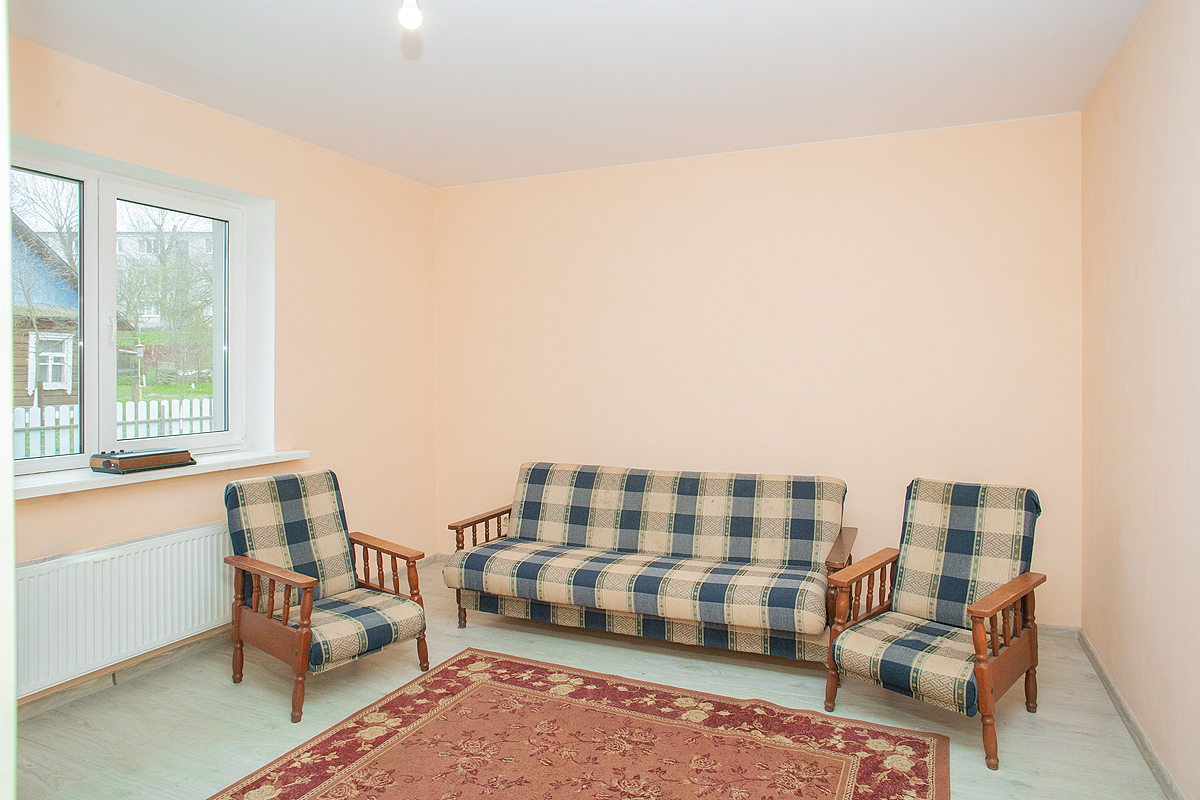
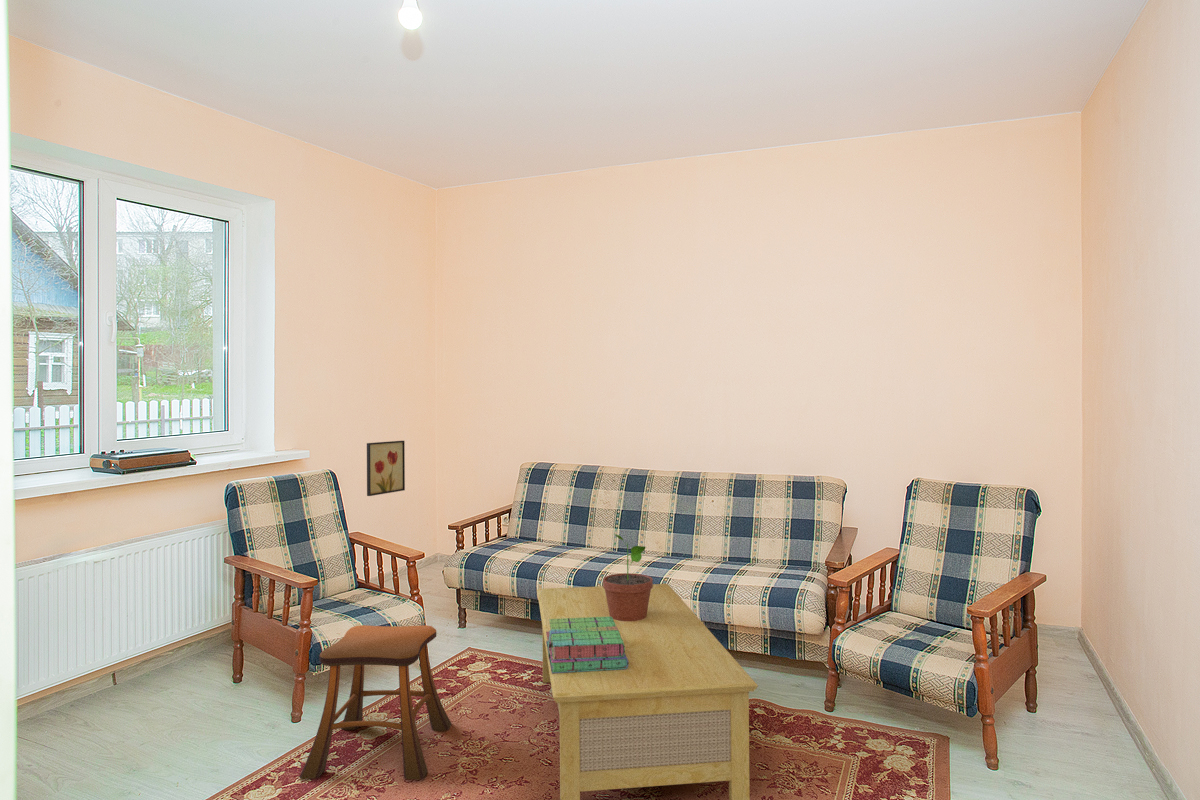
+ stack of books (584, 641)
+ potted plant (627, 573)
+ coffee table (625, 682)
+ wall art (385, 467)
+ stool (381, 693)
